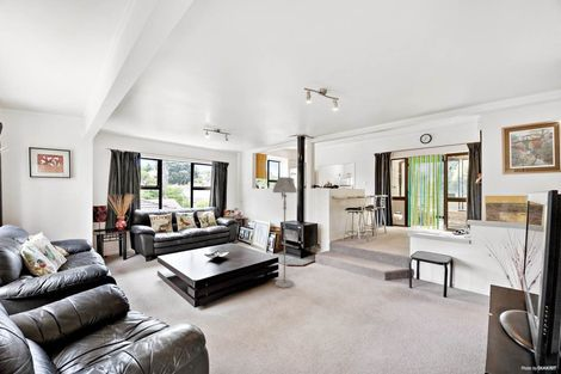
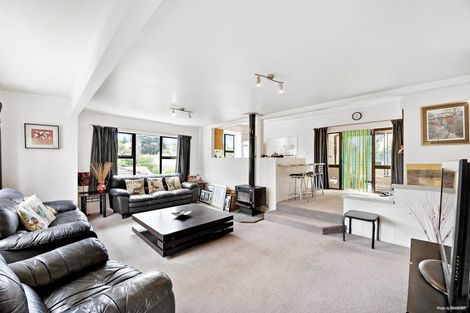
- floor lamp (284, 231)
